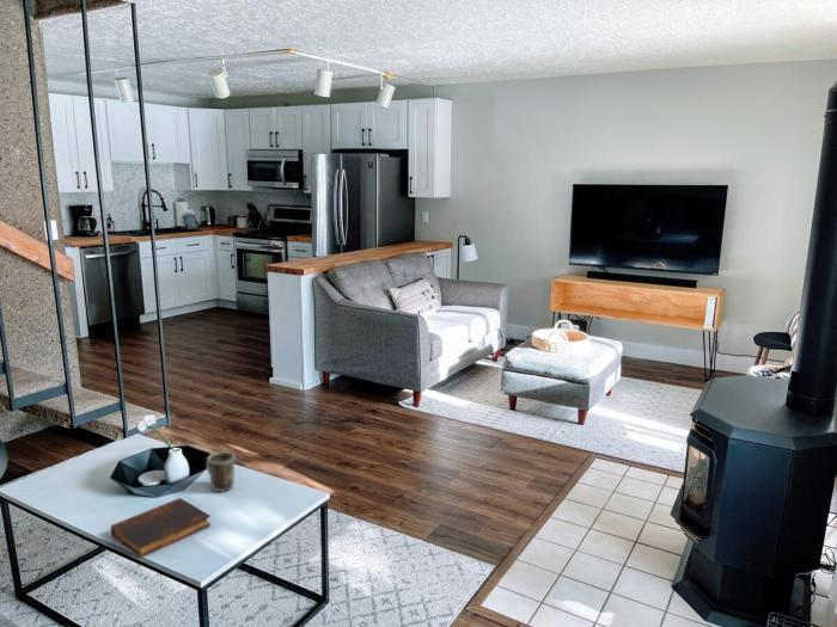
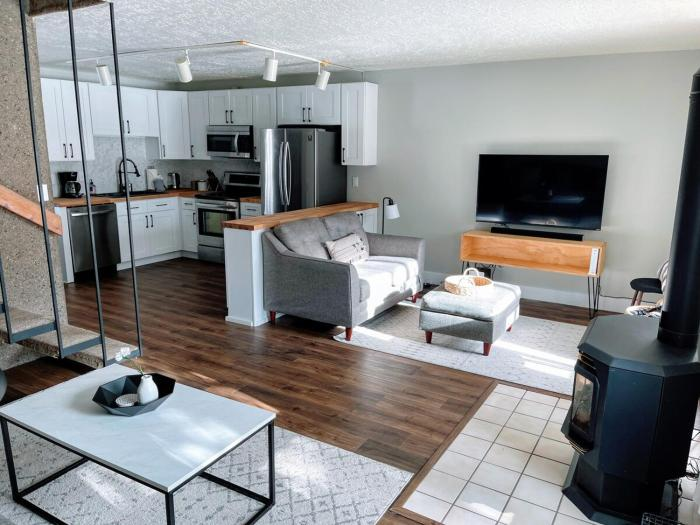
- mug (218, 472)
- book (161, 525)
